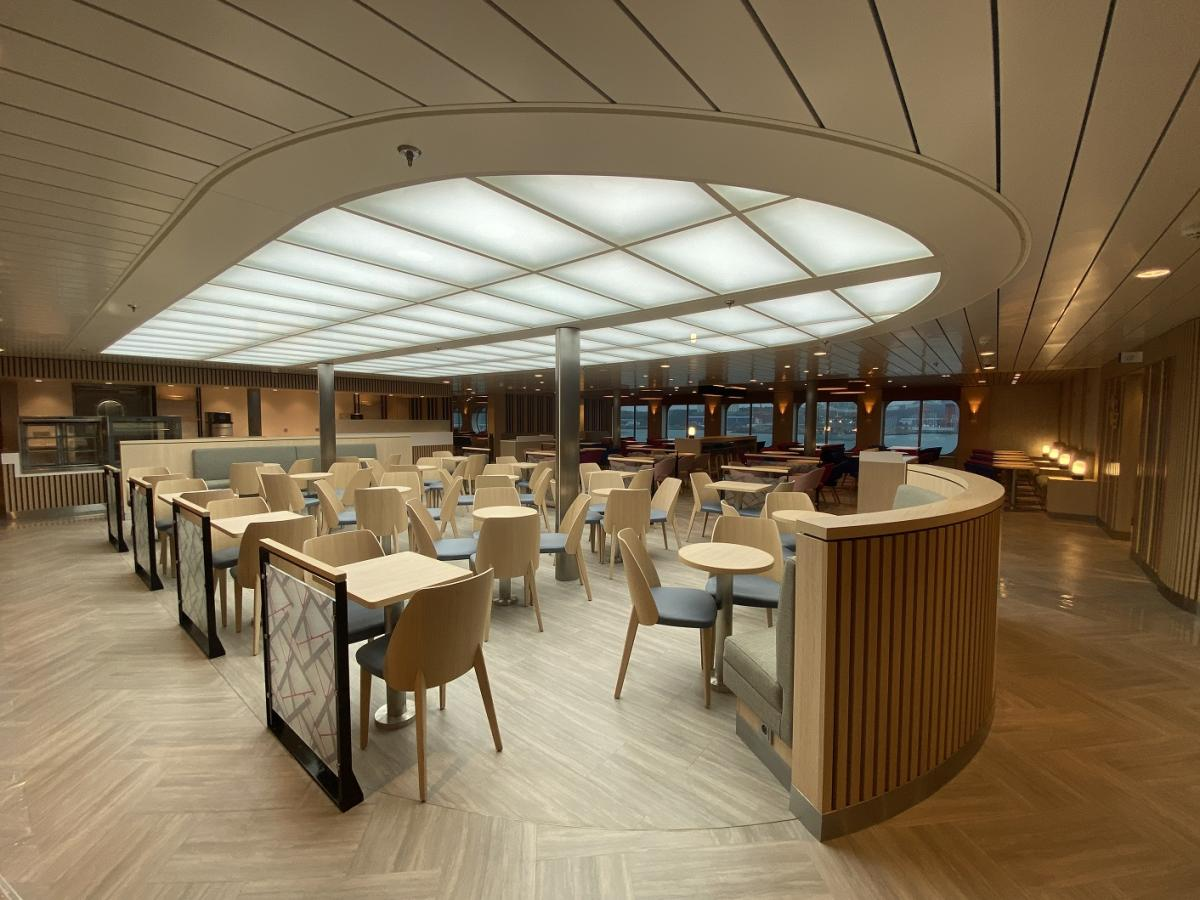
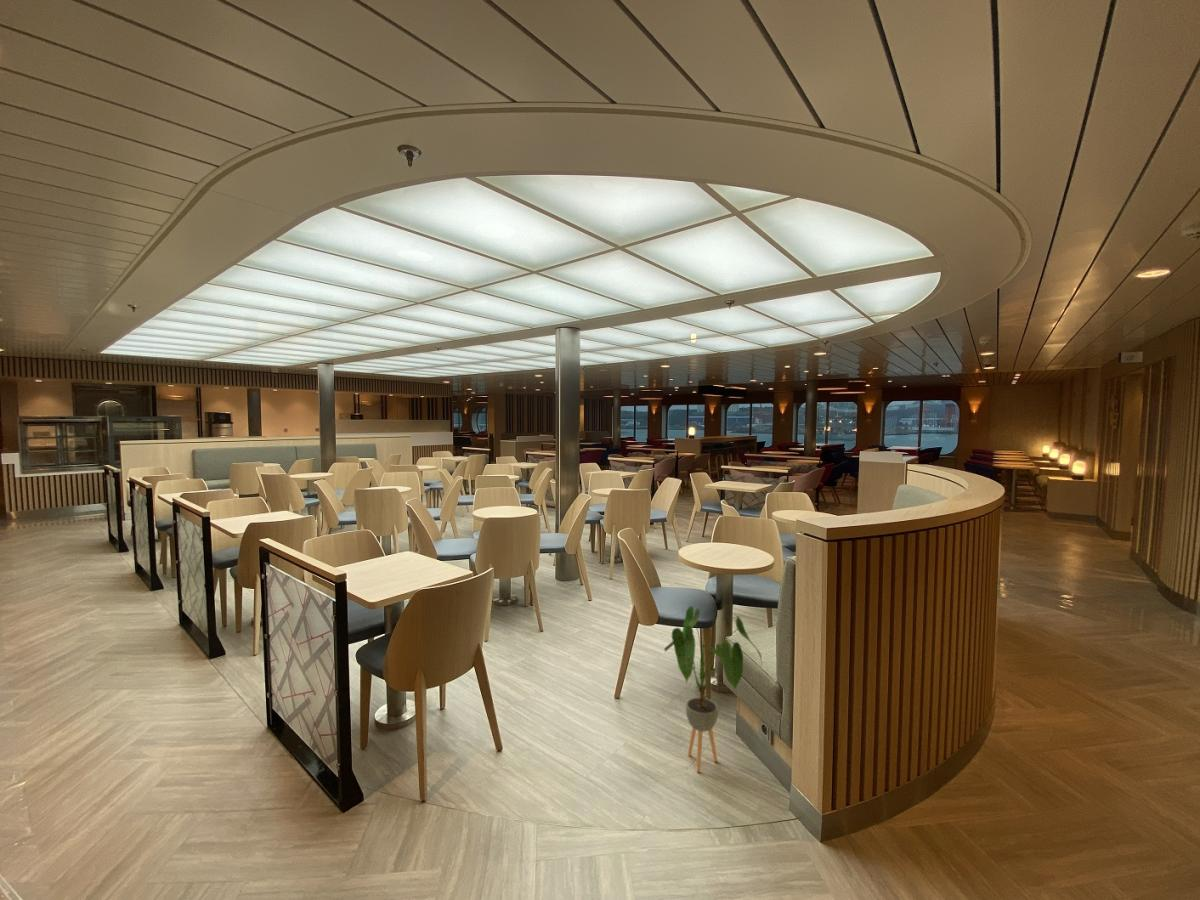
+ house plant (710, 692)
